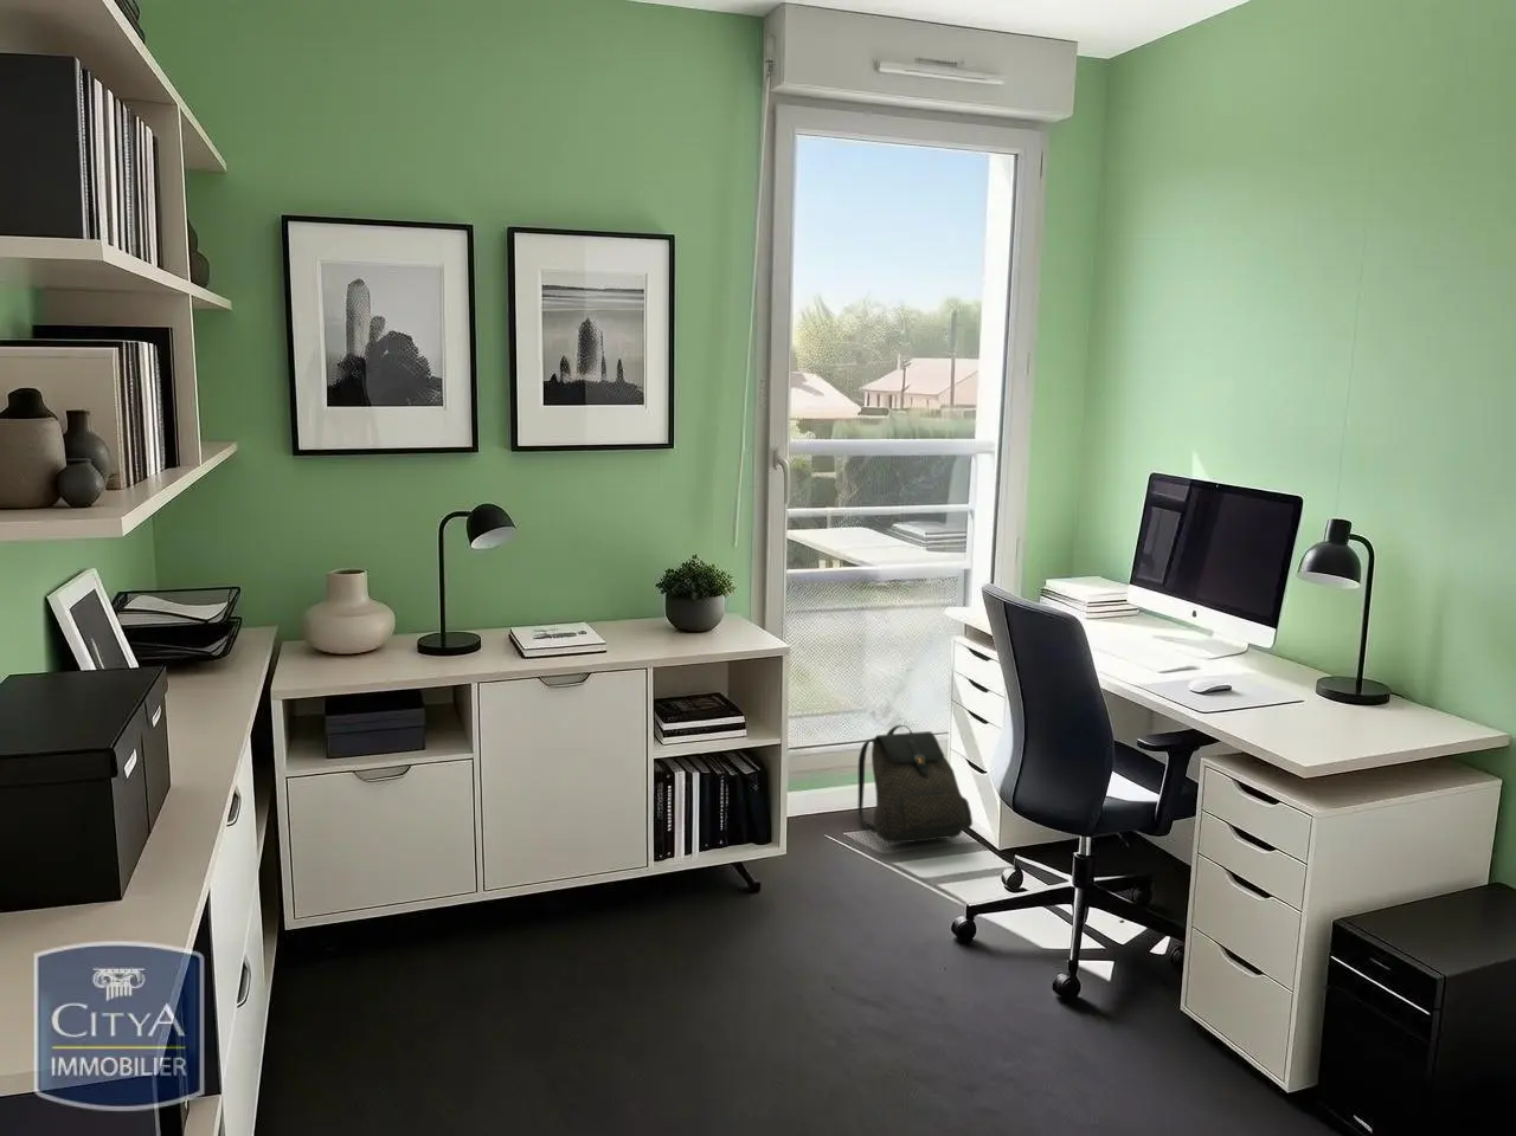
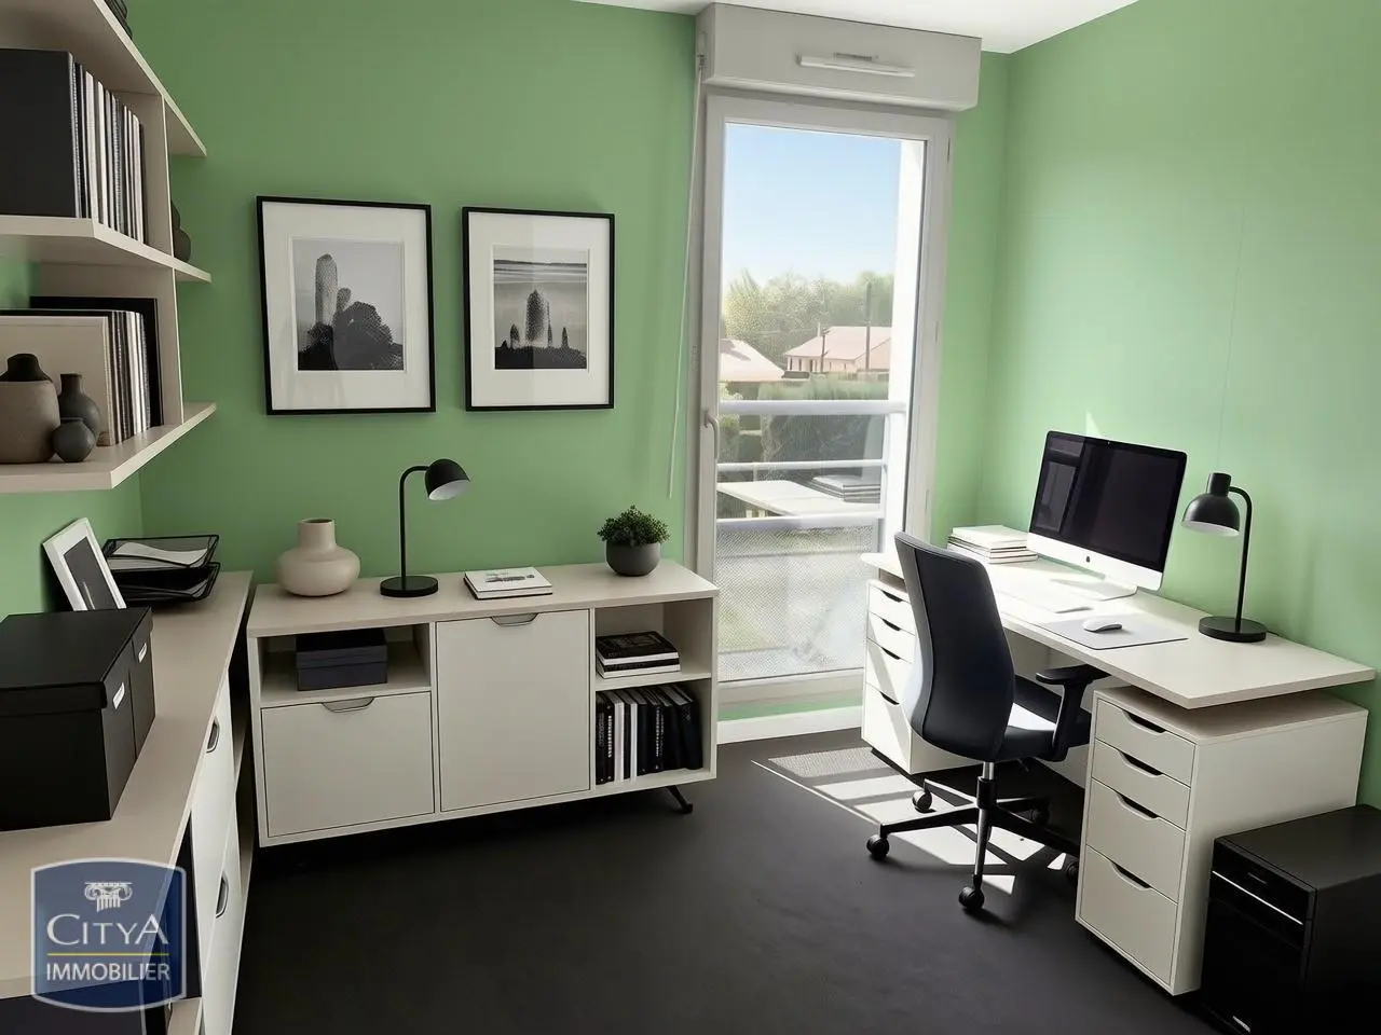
- backpack (908, 780)
